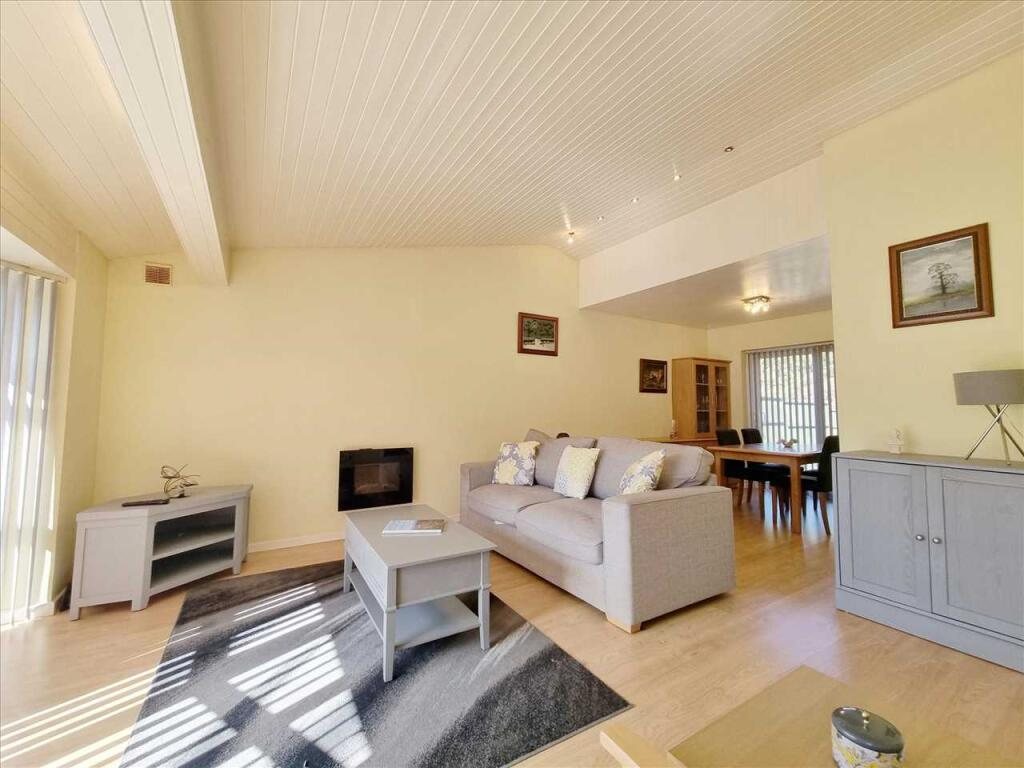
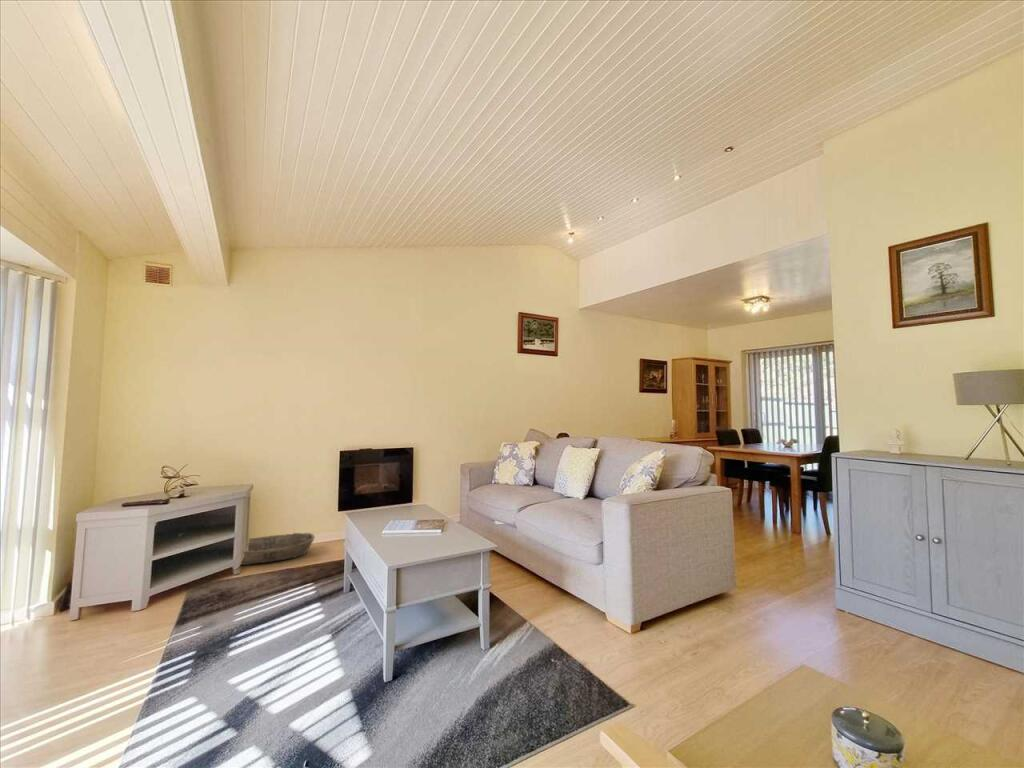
+ basket (271, 548)
